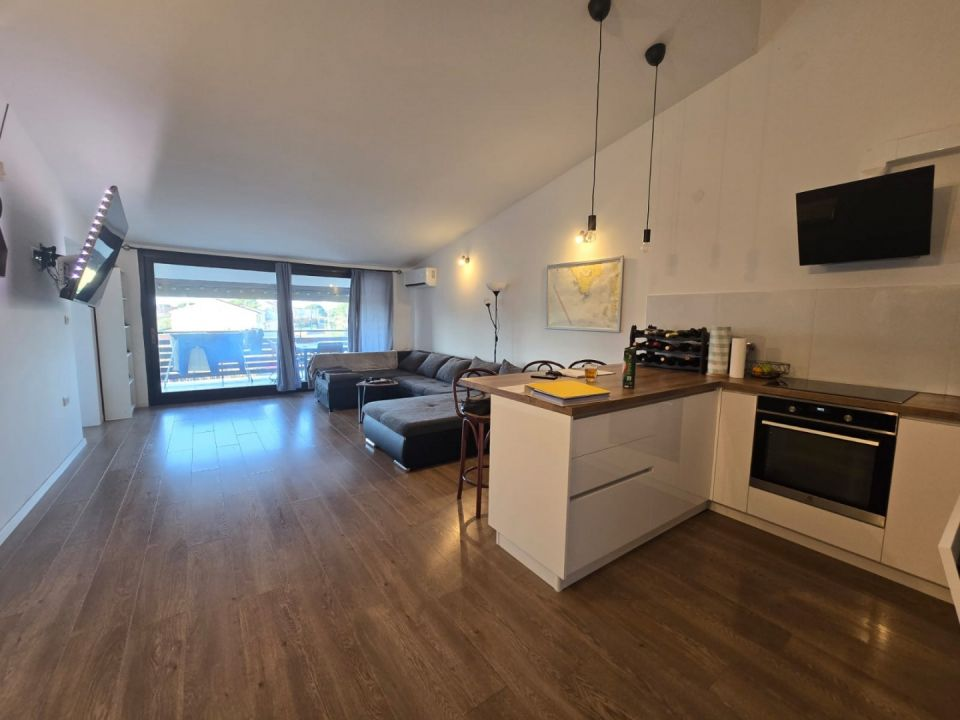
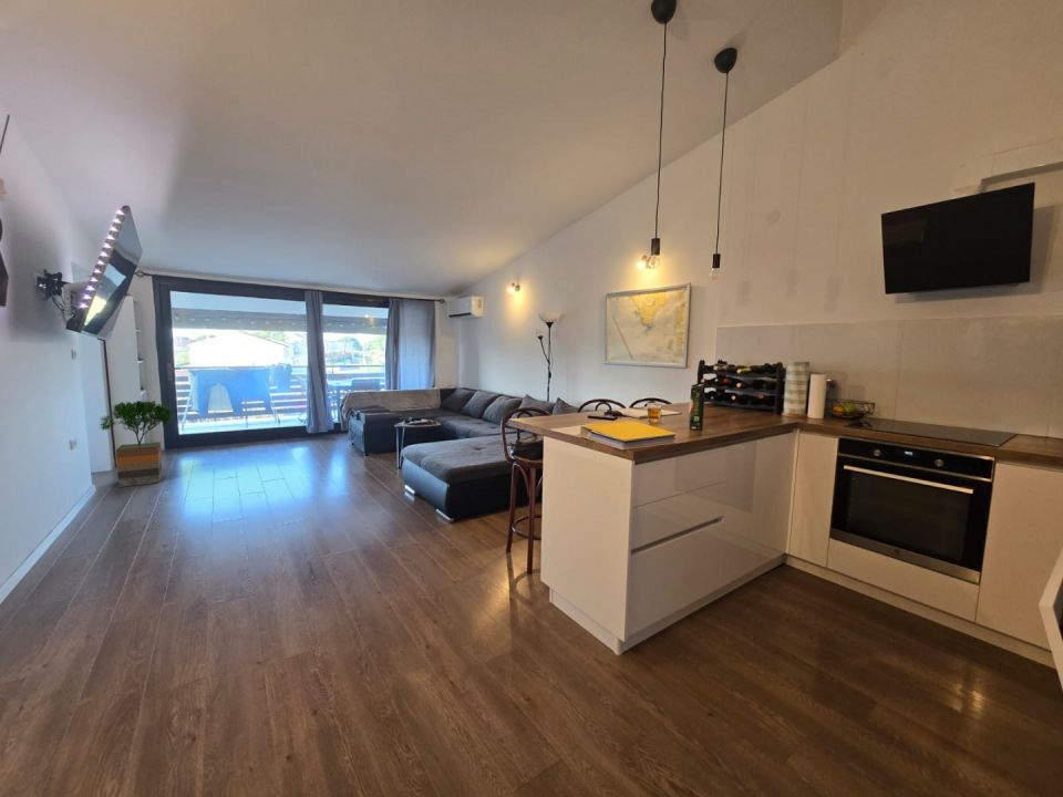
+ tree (138, 439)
